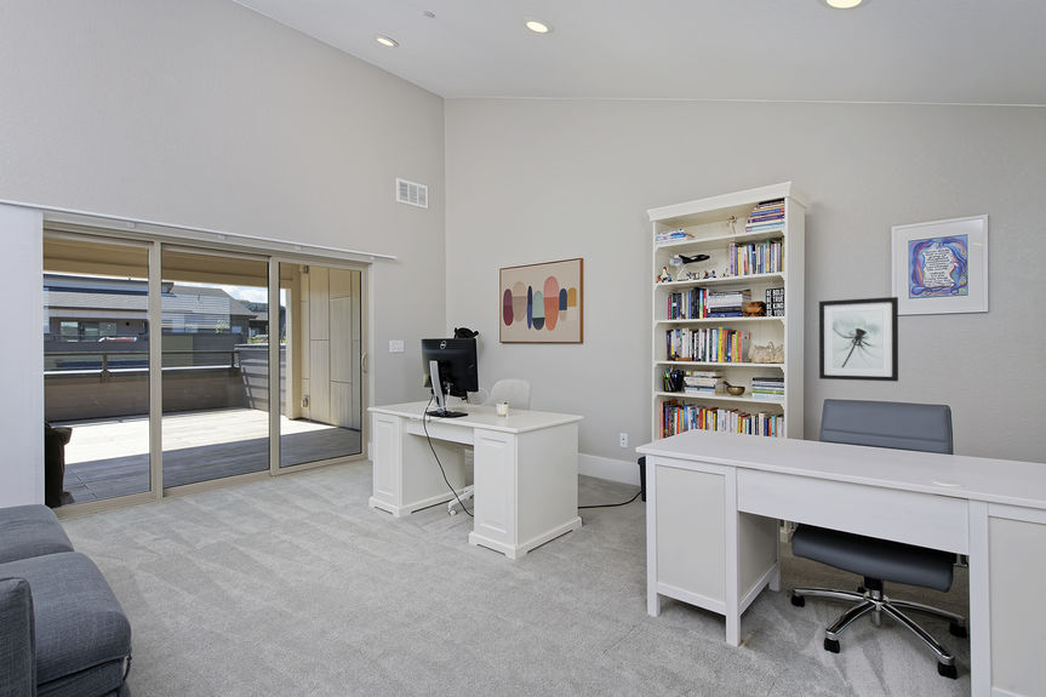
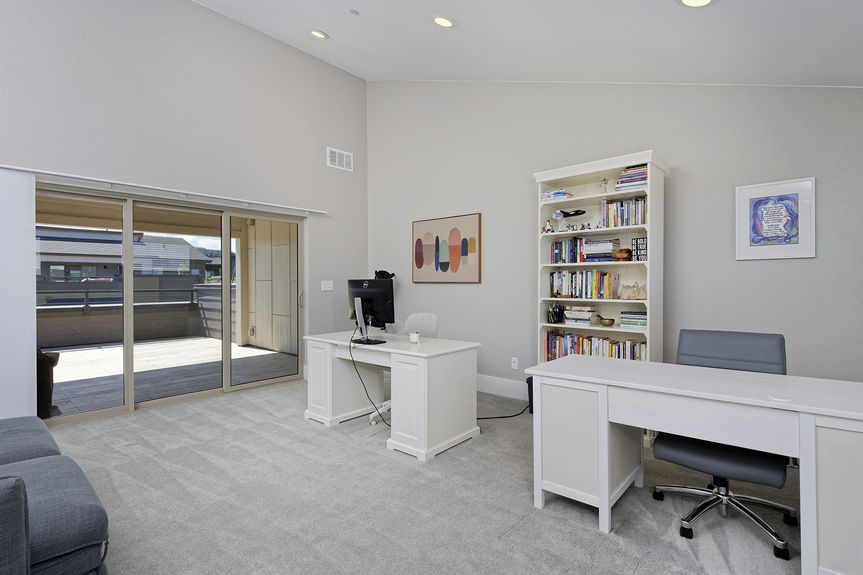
- wall art (857, 339)
